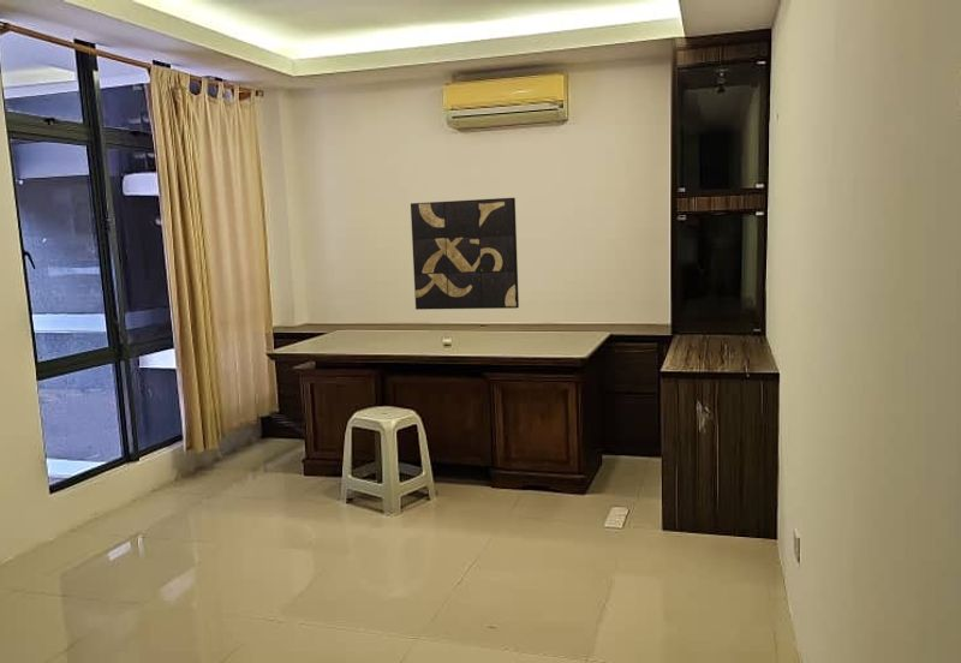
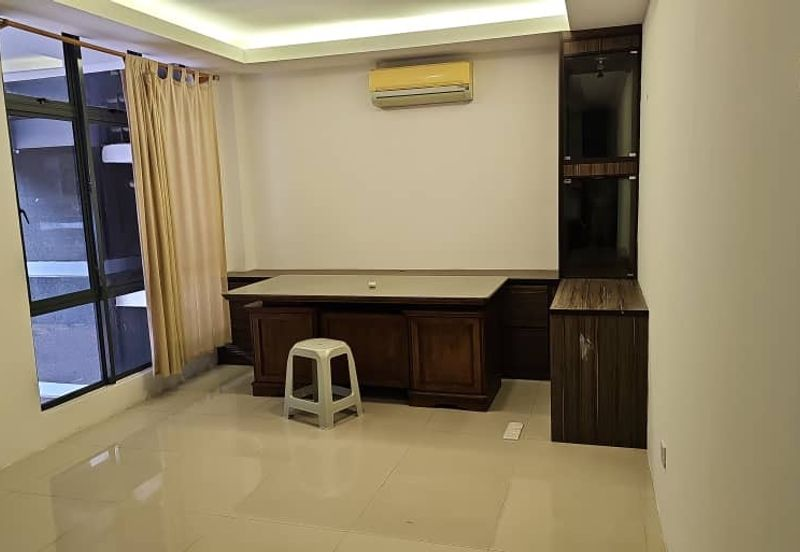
- wall art (464, 255)
